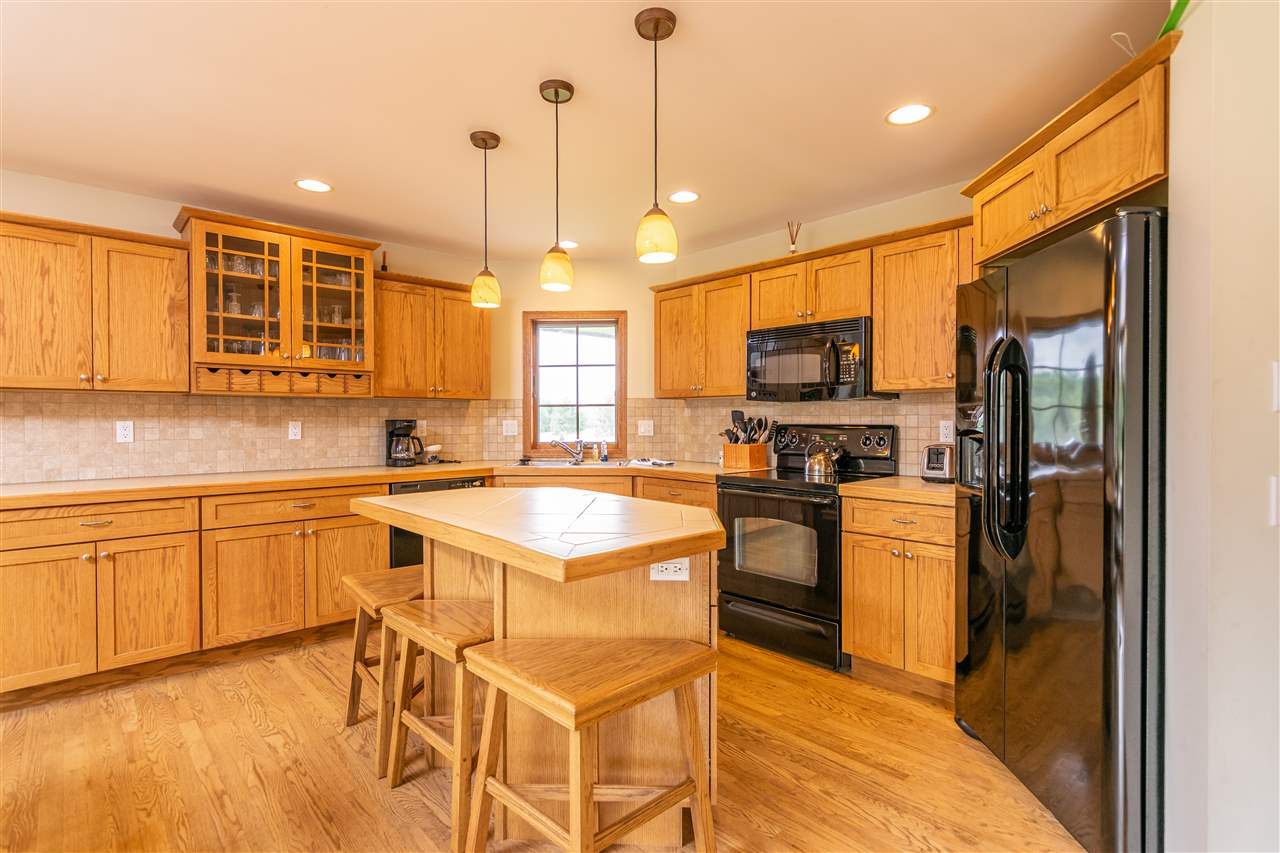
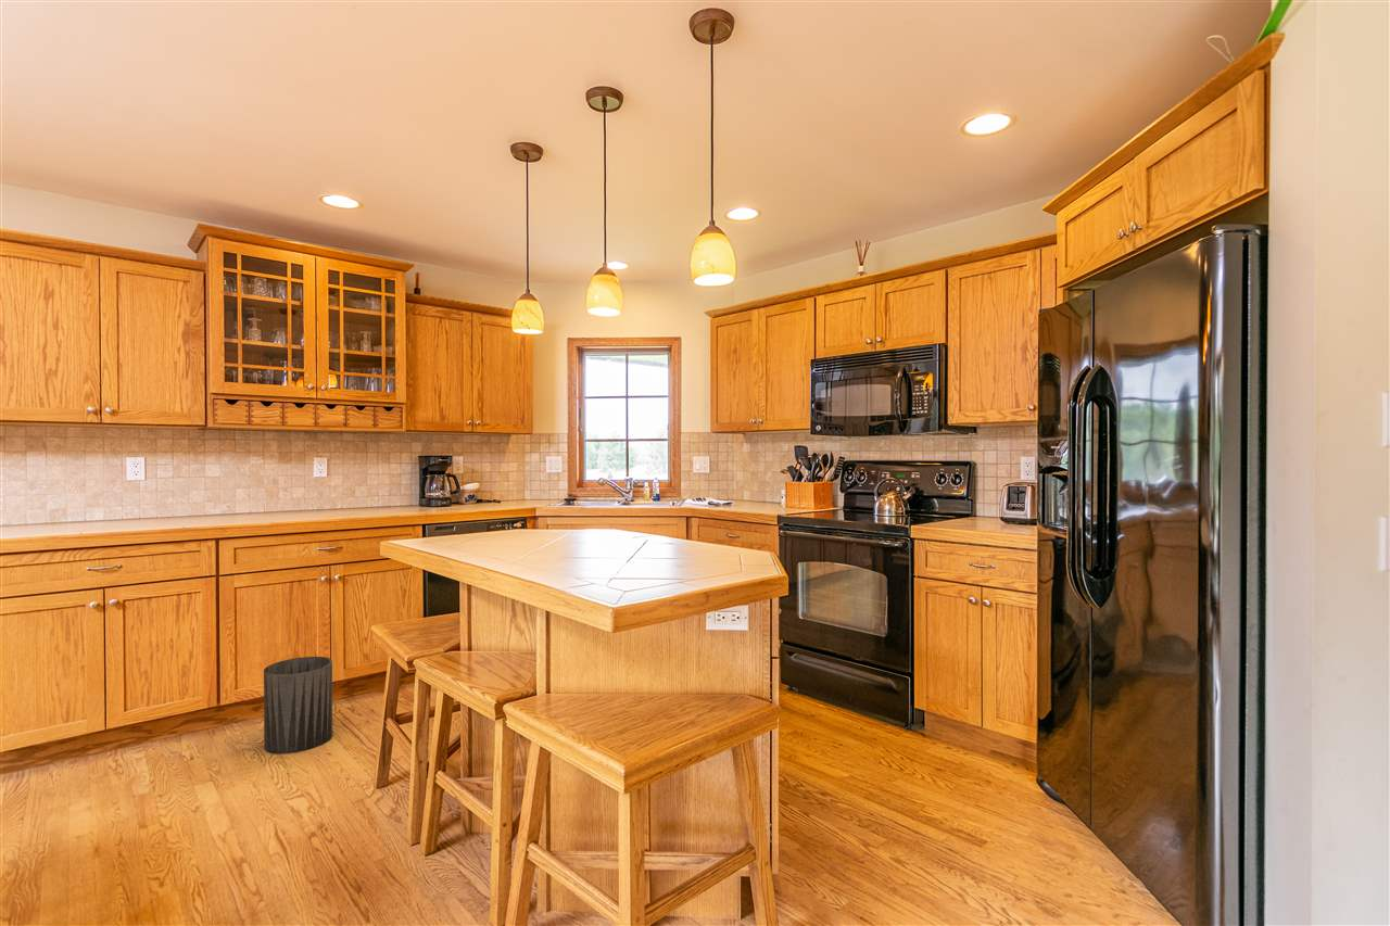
+ trash can (299, 702)
